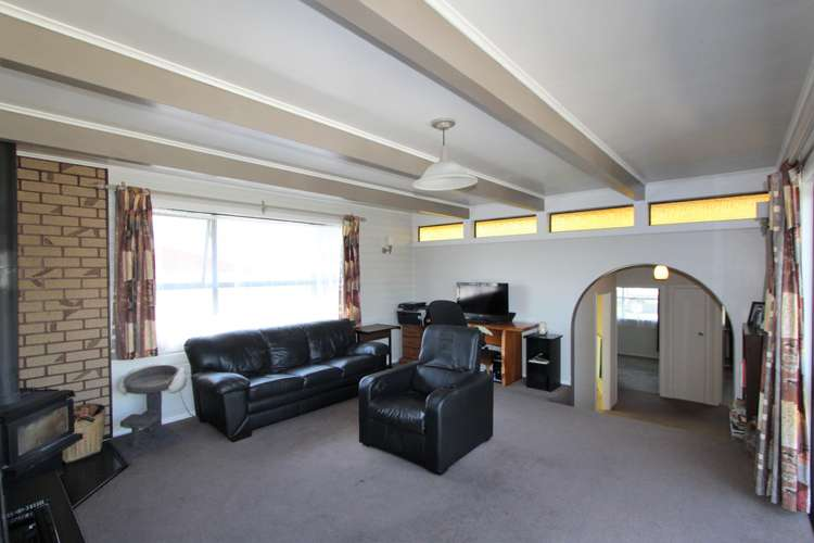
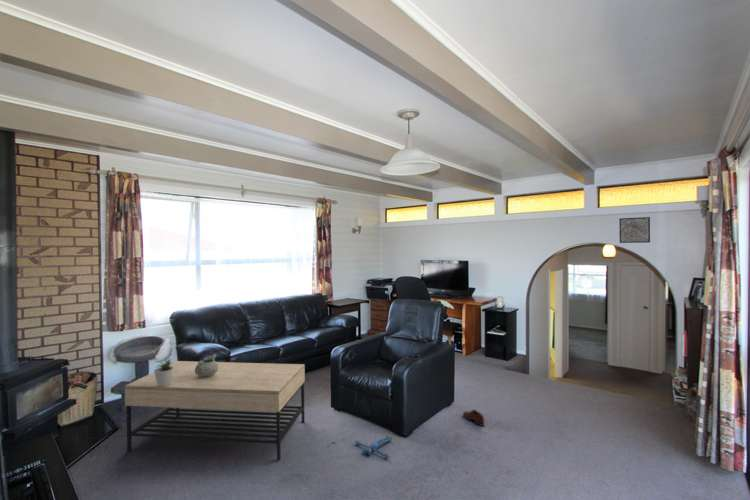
+ wall art (634, 230)
+ decorative bowl (206, 366)
+ shoe (473, 414)
+ potted plant (164, 371)
+ plush toy (377, 444)
+ coffee table (222, 404)
